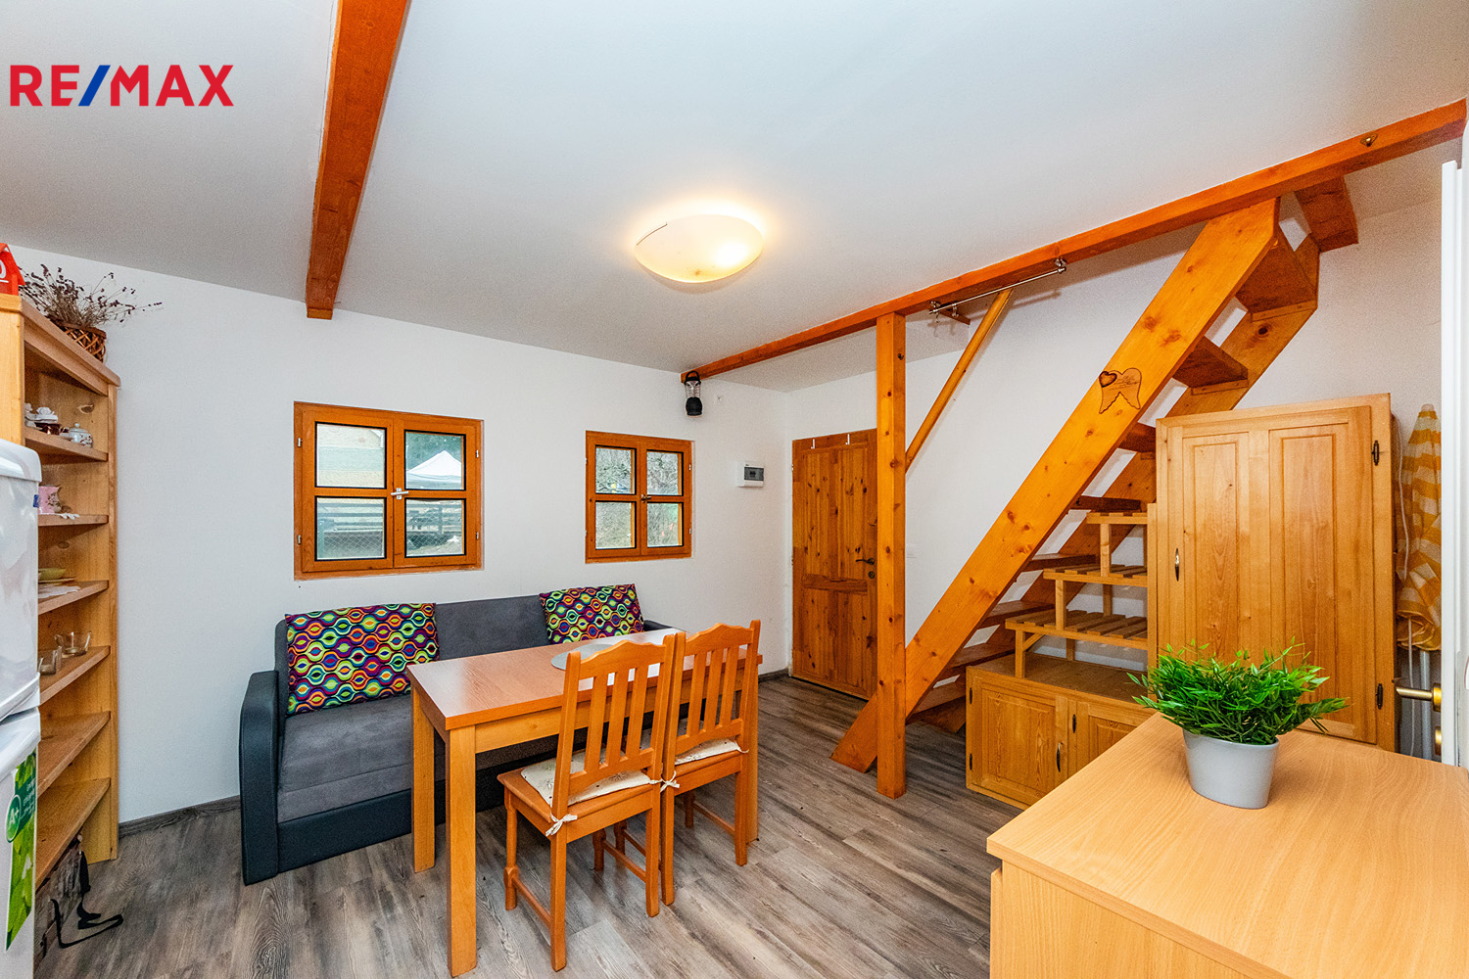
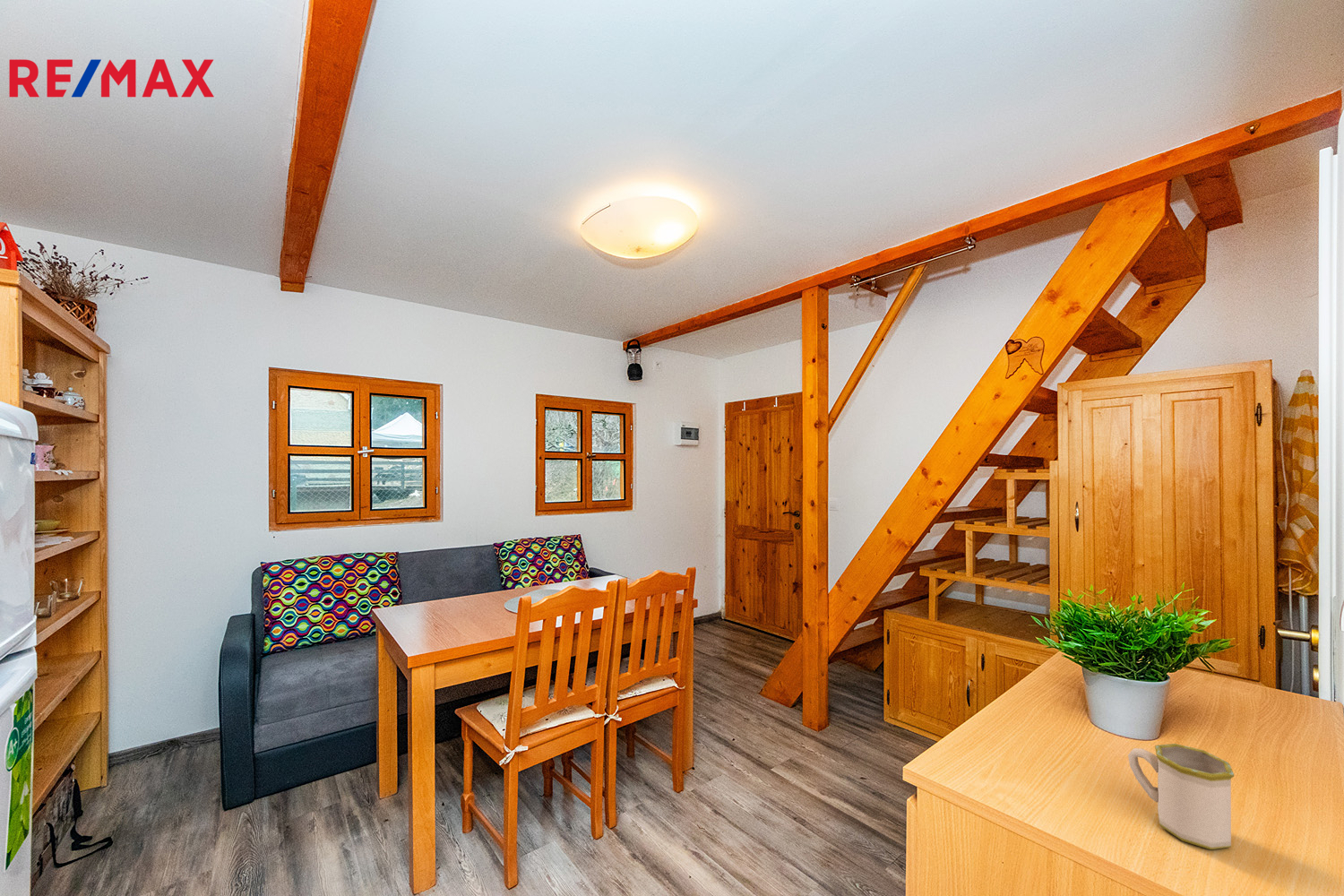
+ mug (1178, 788)
